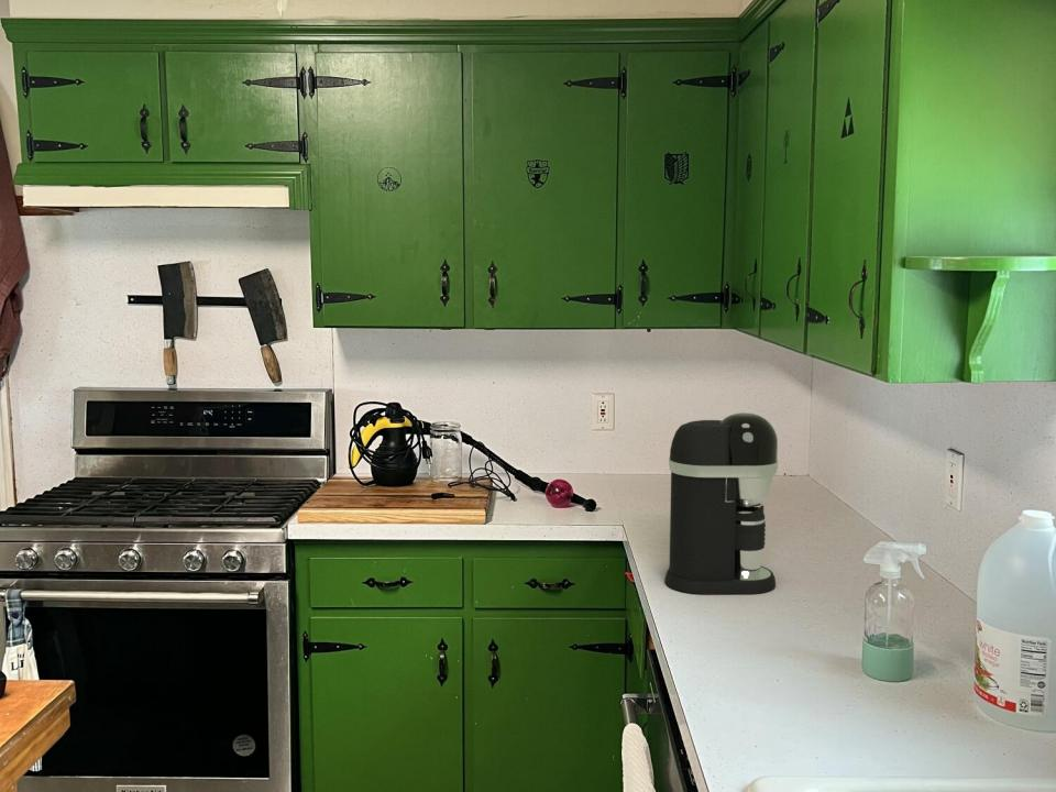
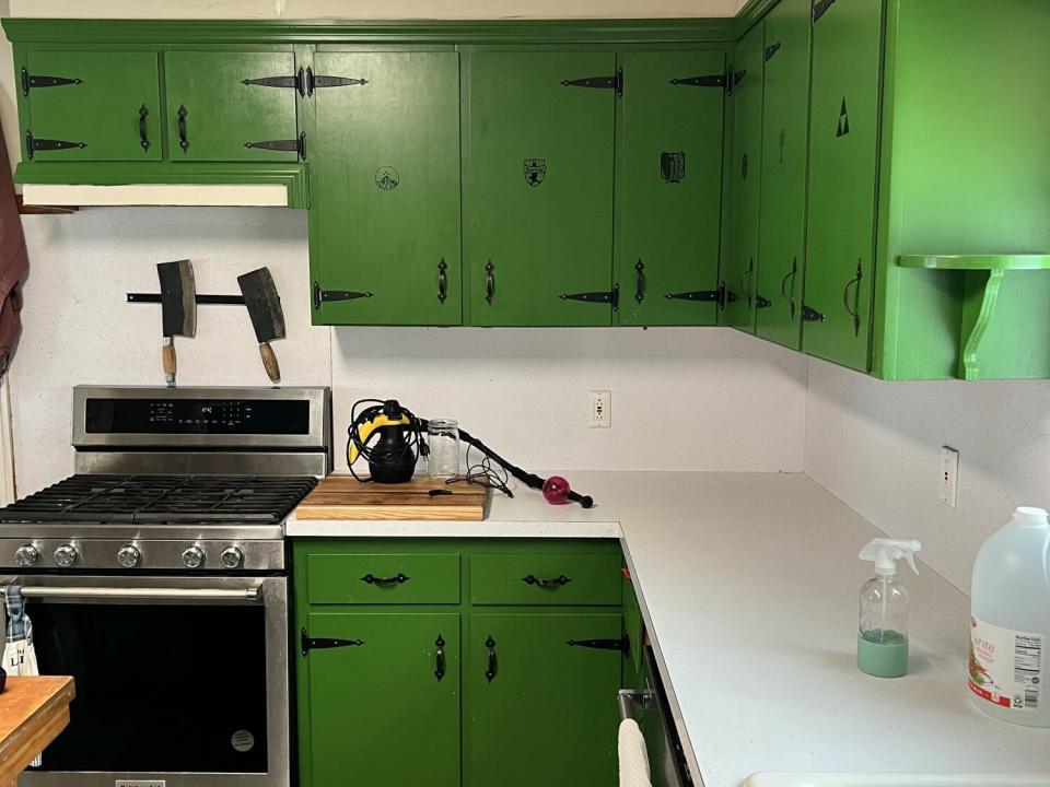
- coffee maker (722, 499)
